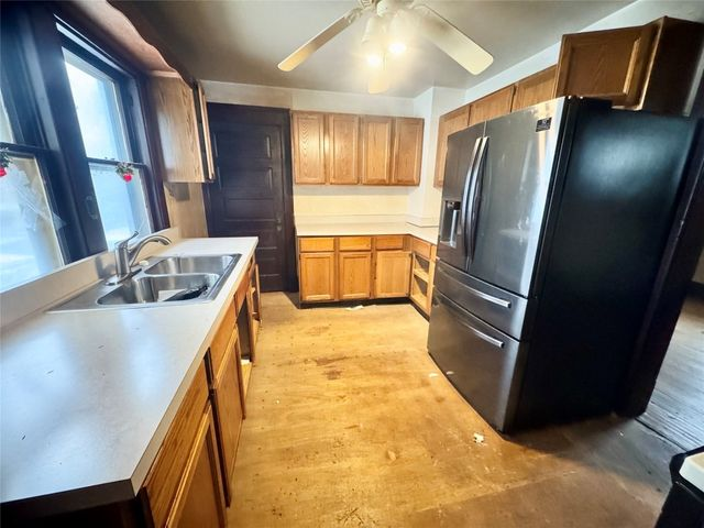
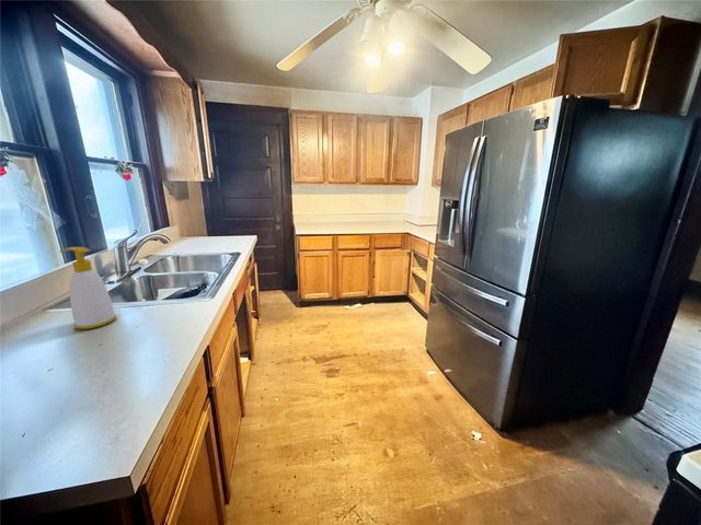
+ soap bottle (87, 285)
